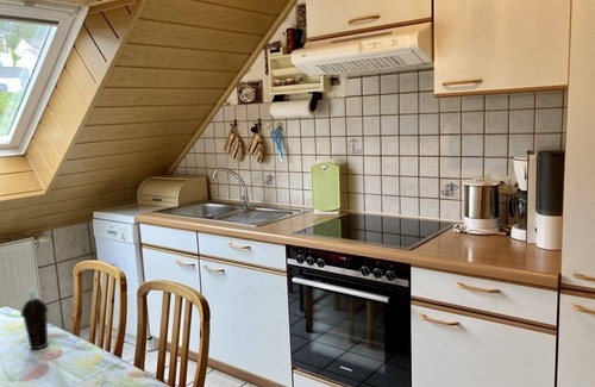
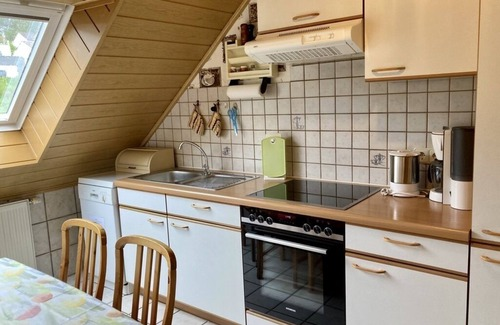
- cup (35, 317)
